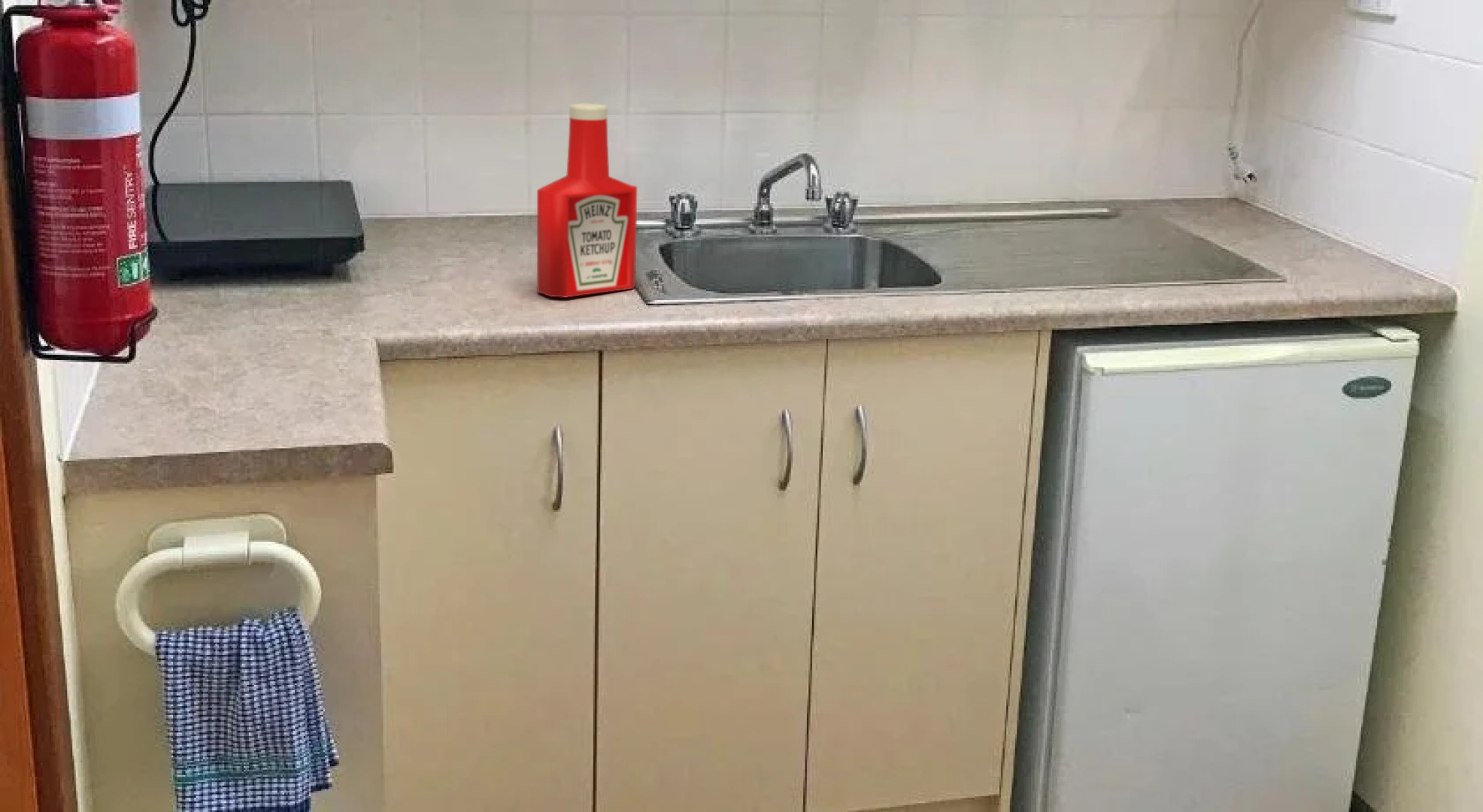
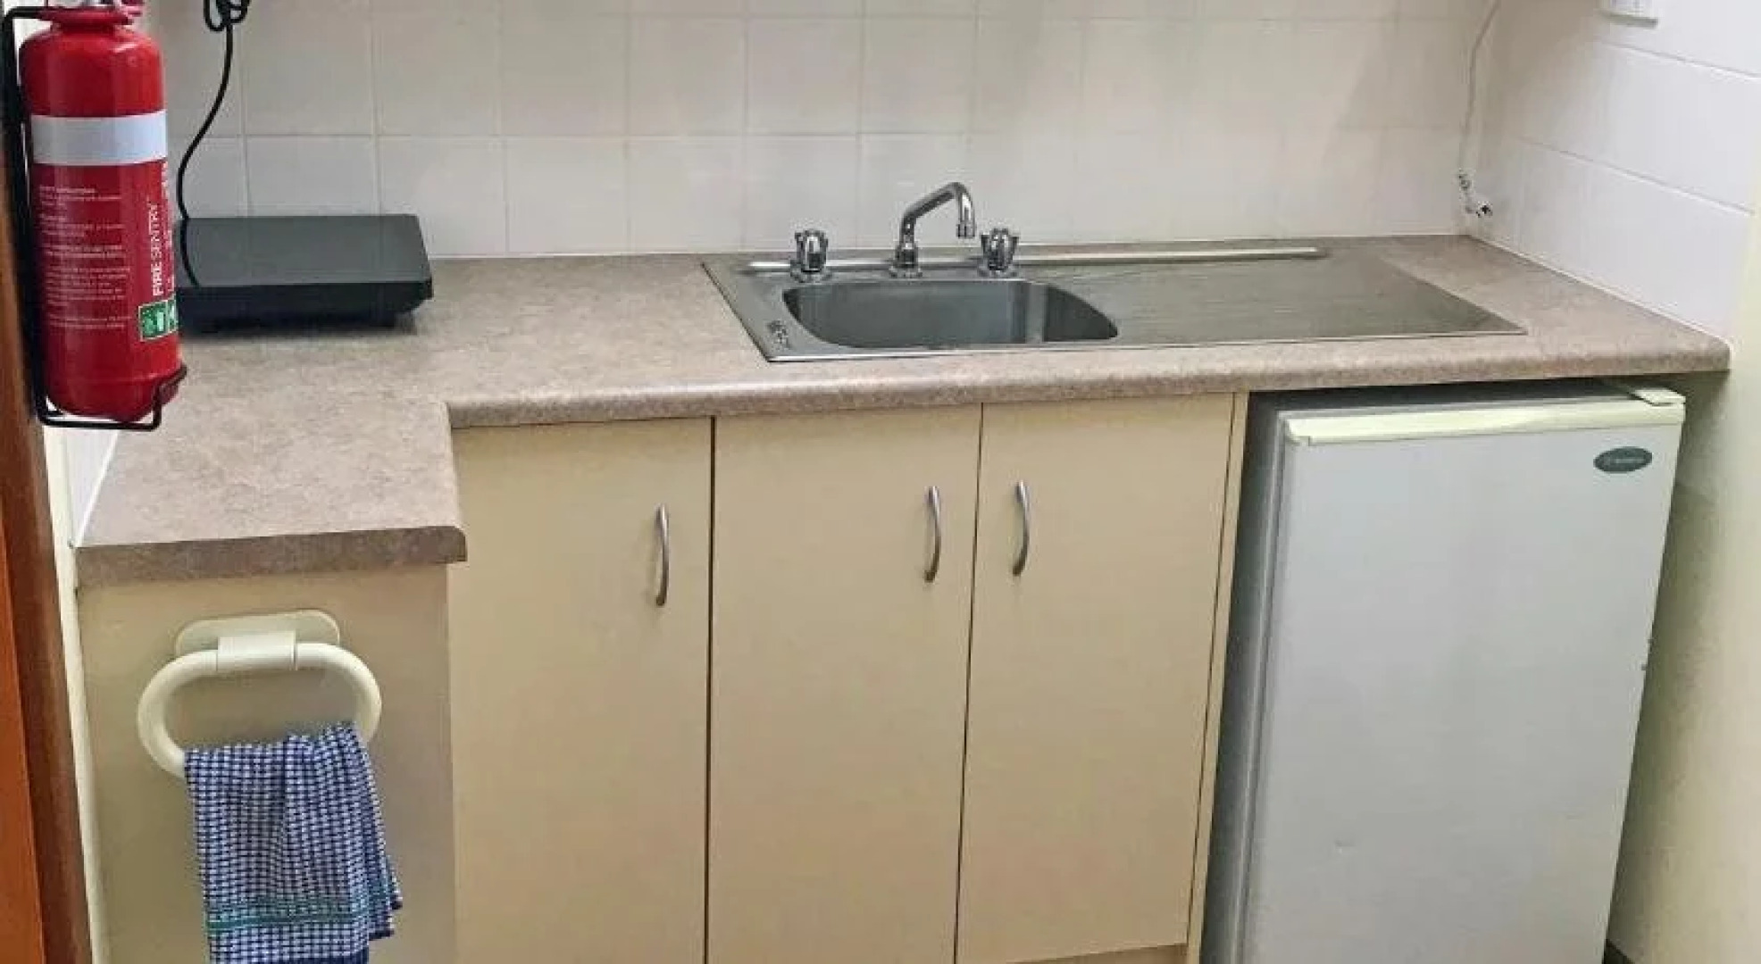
- soap bottle (587, 198)
